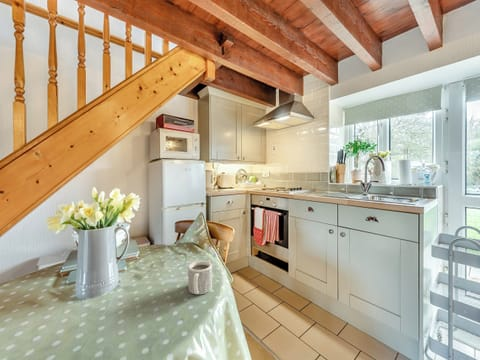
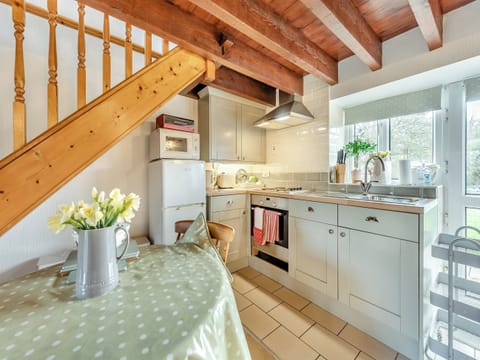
- mug (199, 278)
